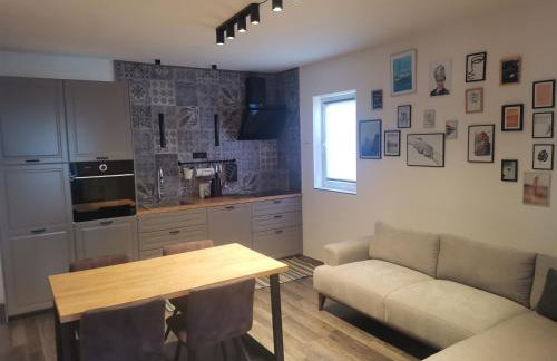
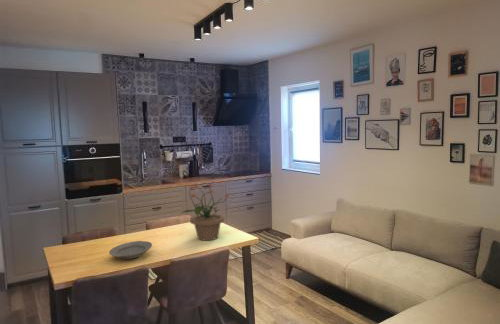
+ plate (131, 251)
+ potted plant (204, 210)
